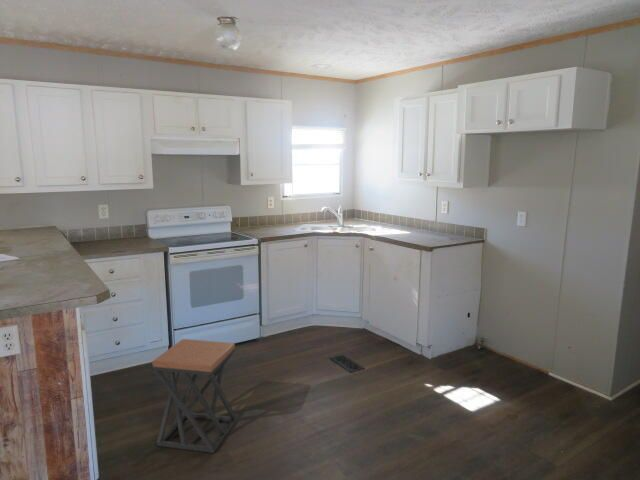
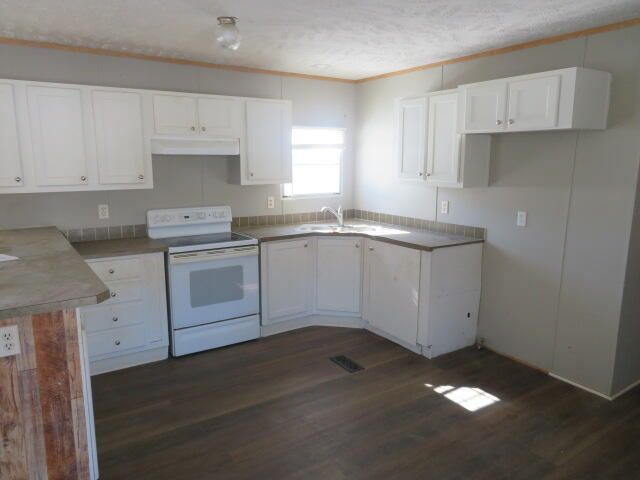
- stool (197, 392)
